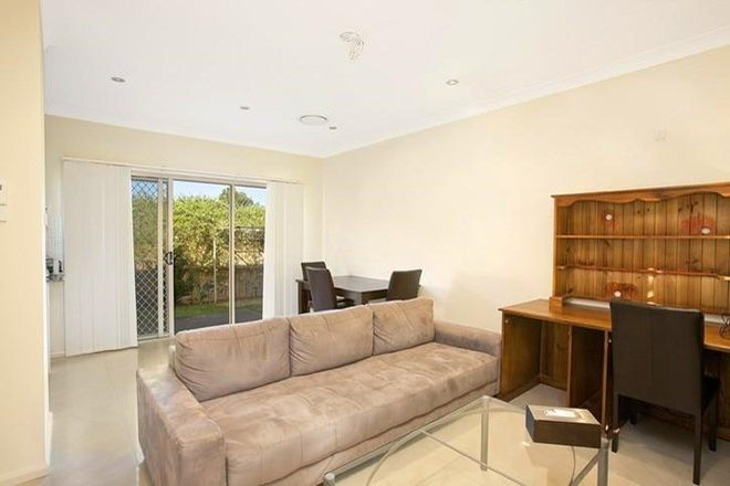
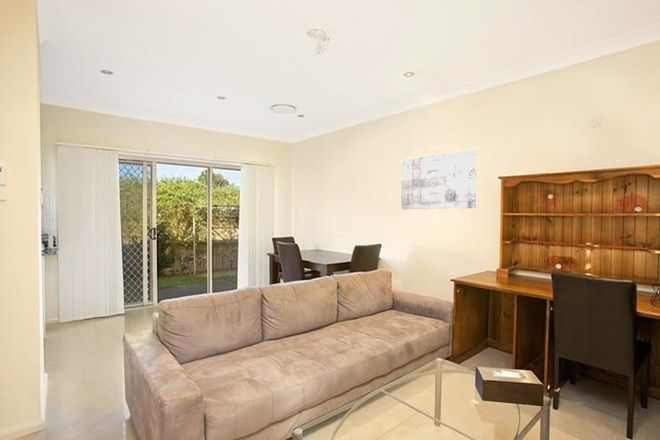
+ wall art (435, 182)
